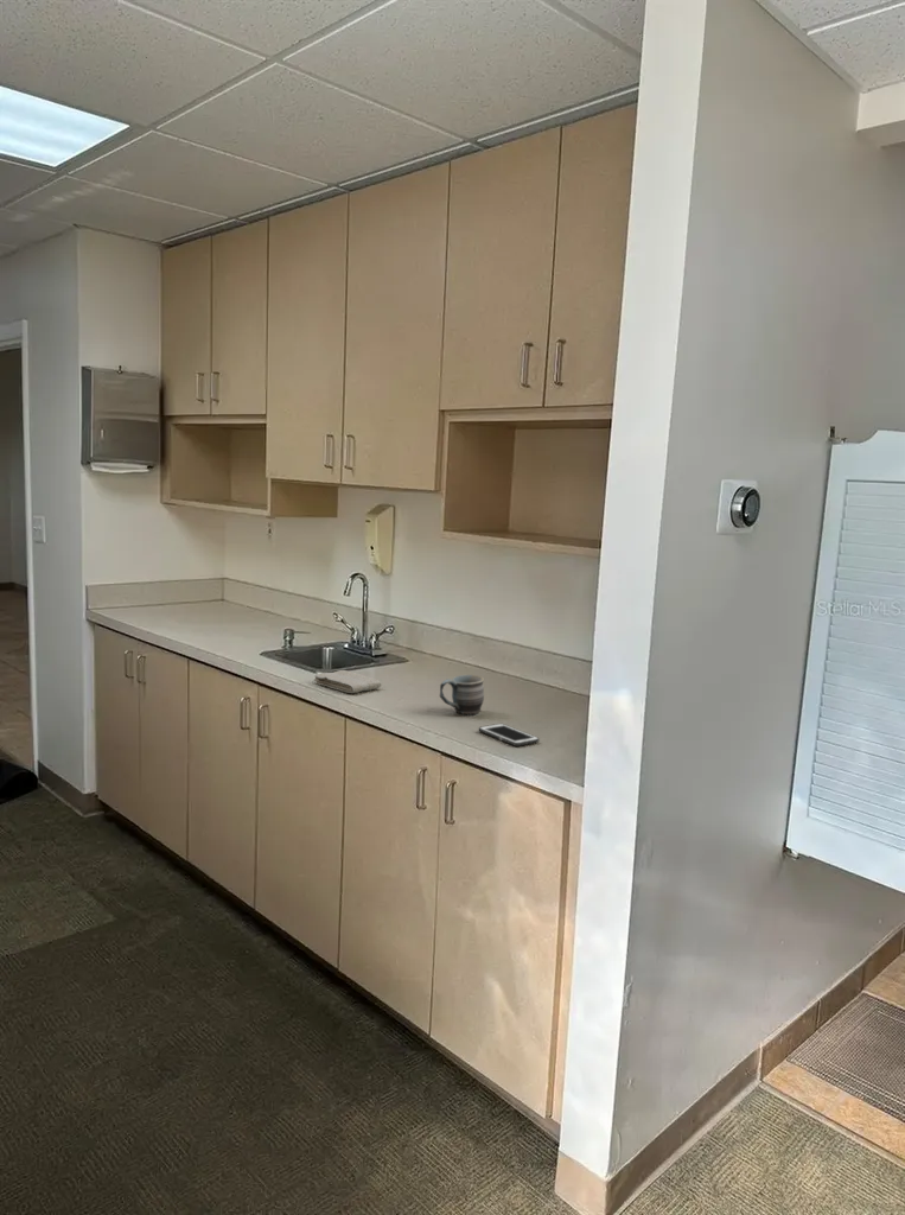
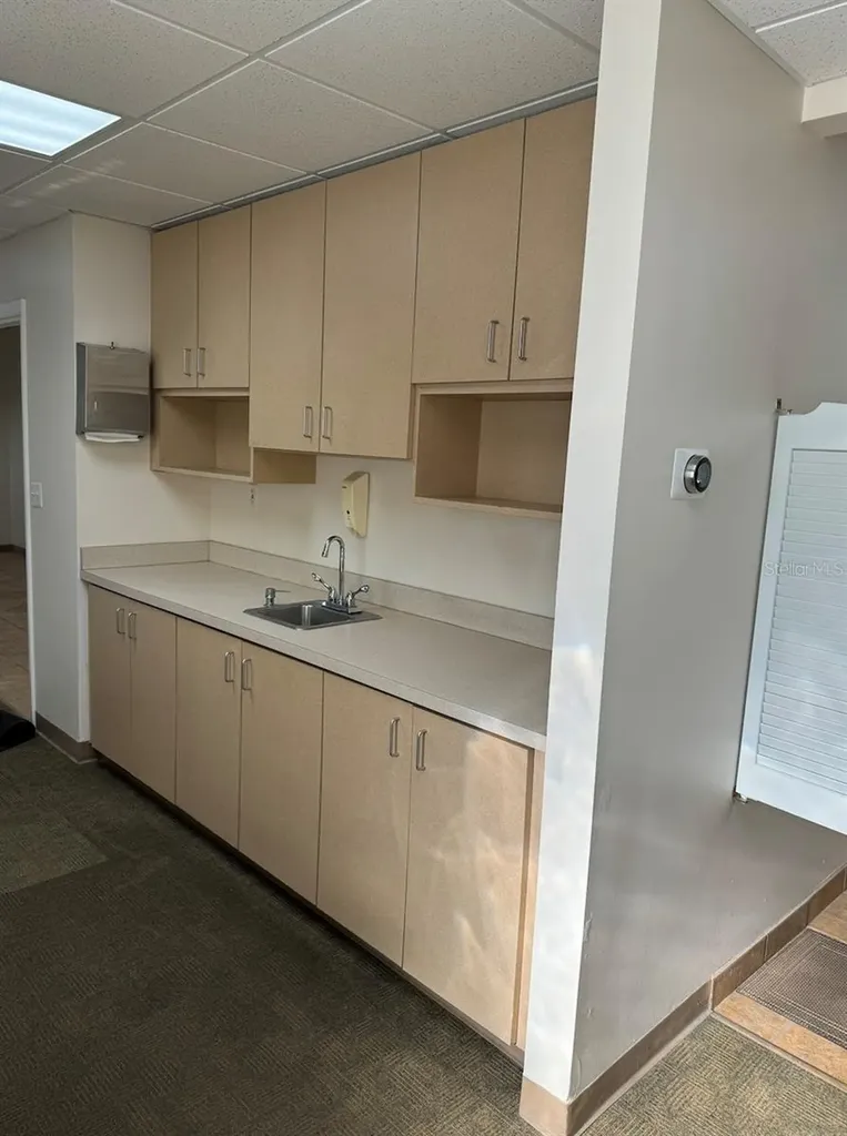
- cell phone (508, 734)
- washcloth (346, 680)
- mug (463, 695)
